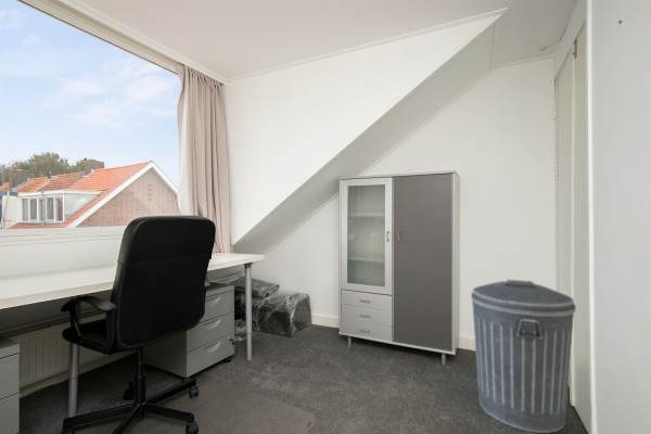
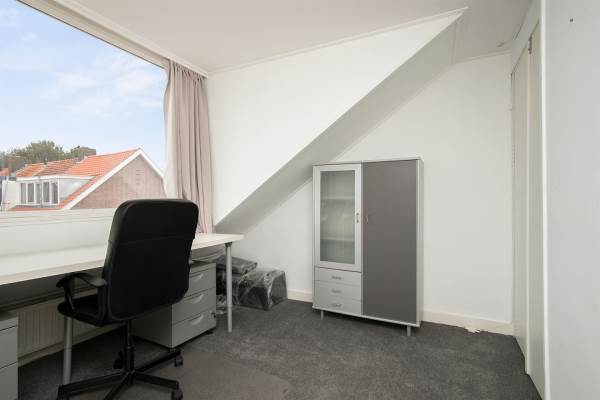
- trash can (520, 344)
